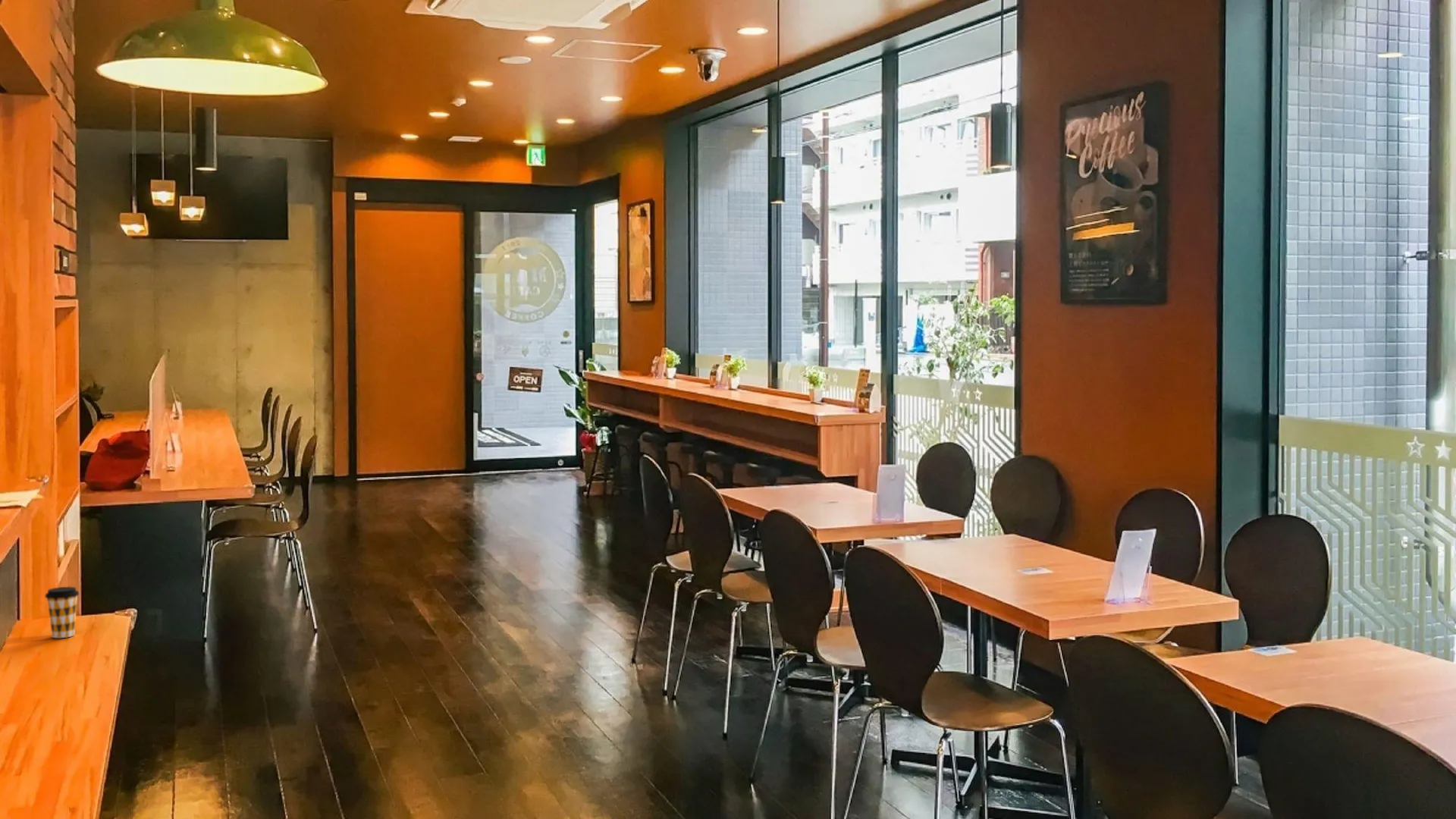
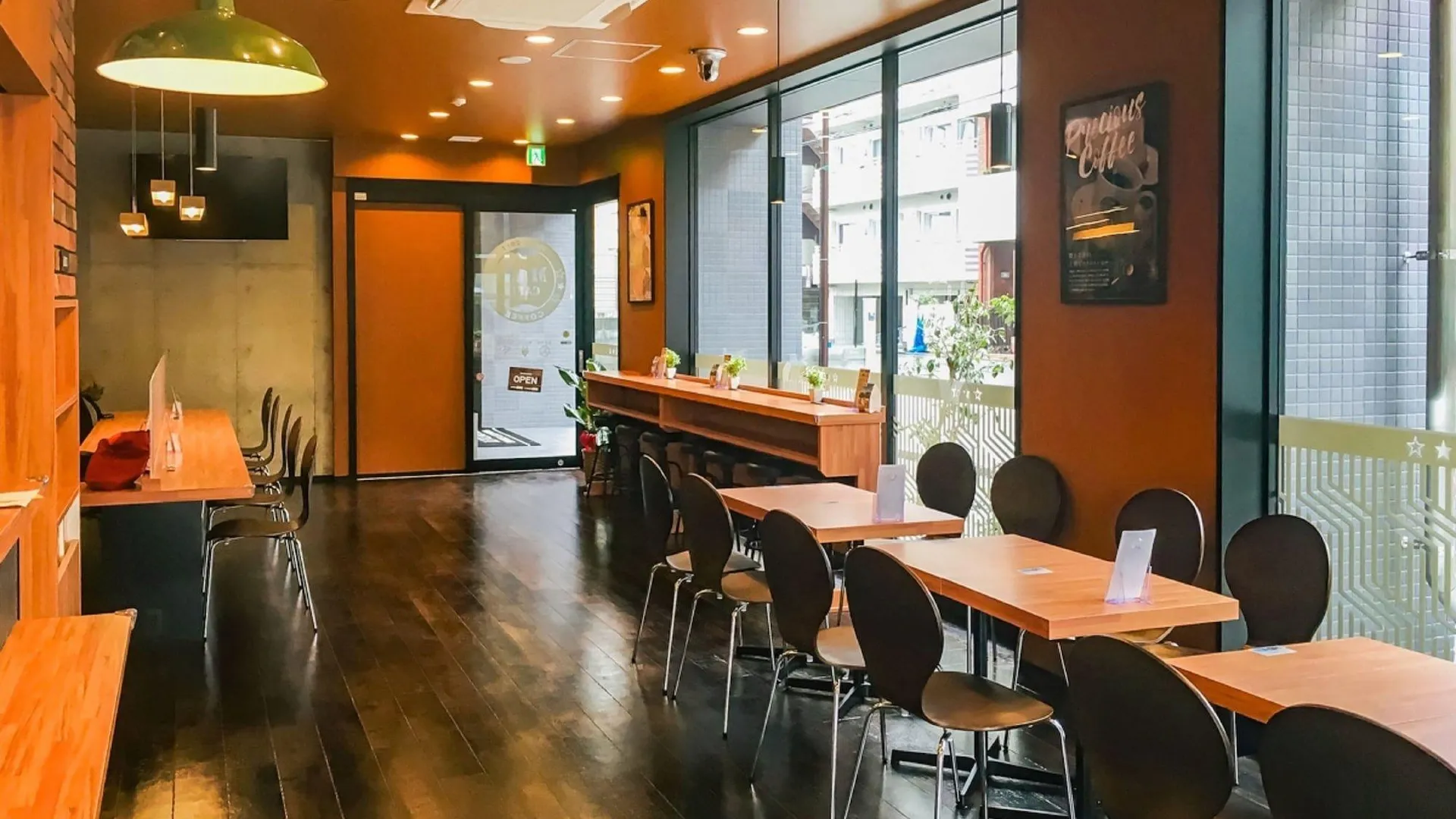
- coffee cup (62, 612)
